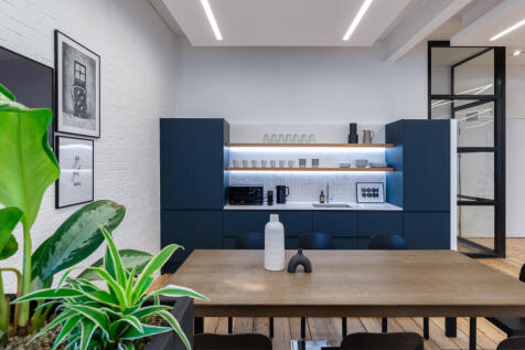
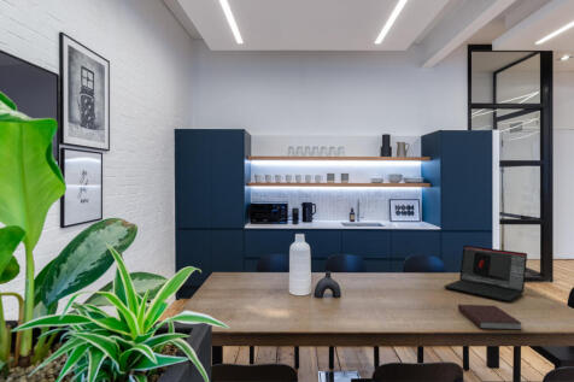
+ laptop (484, 271)
+ notebook (487, 316)
